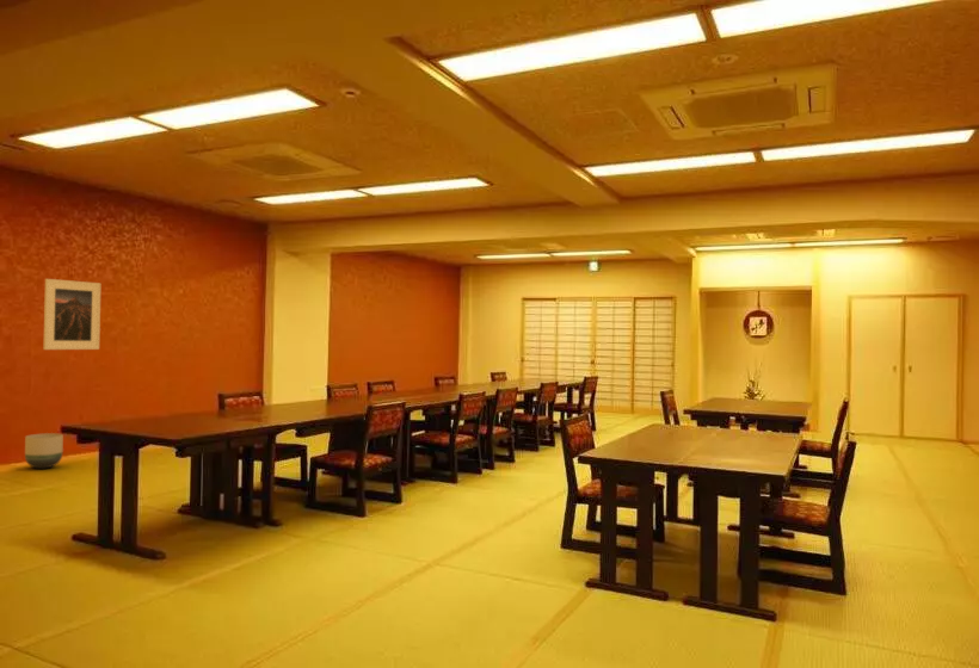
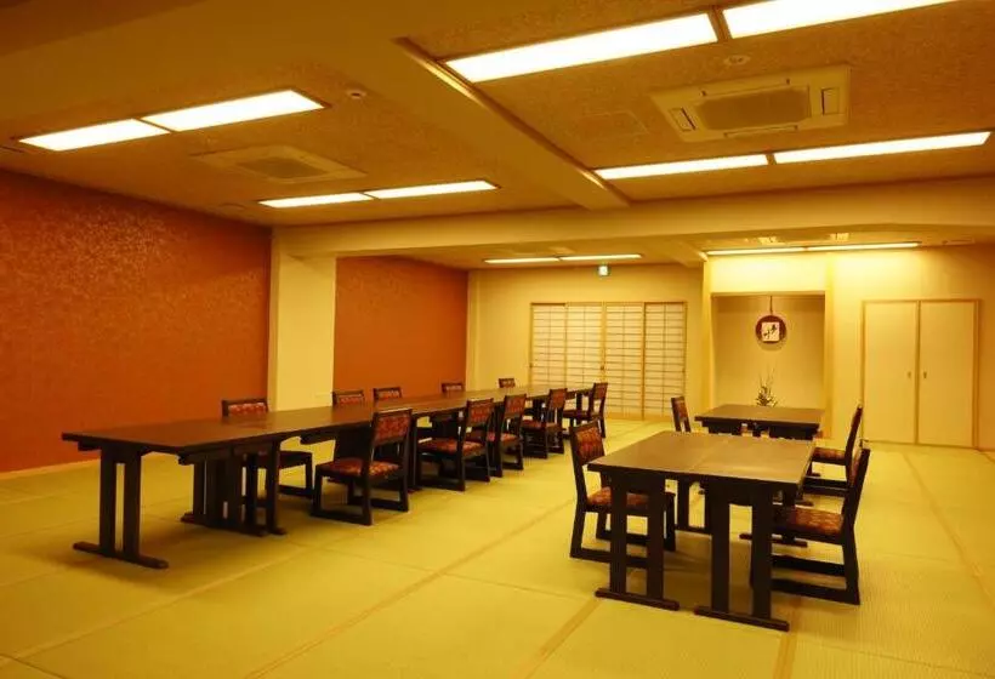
- planter (43, 451)
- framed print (73, 315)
